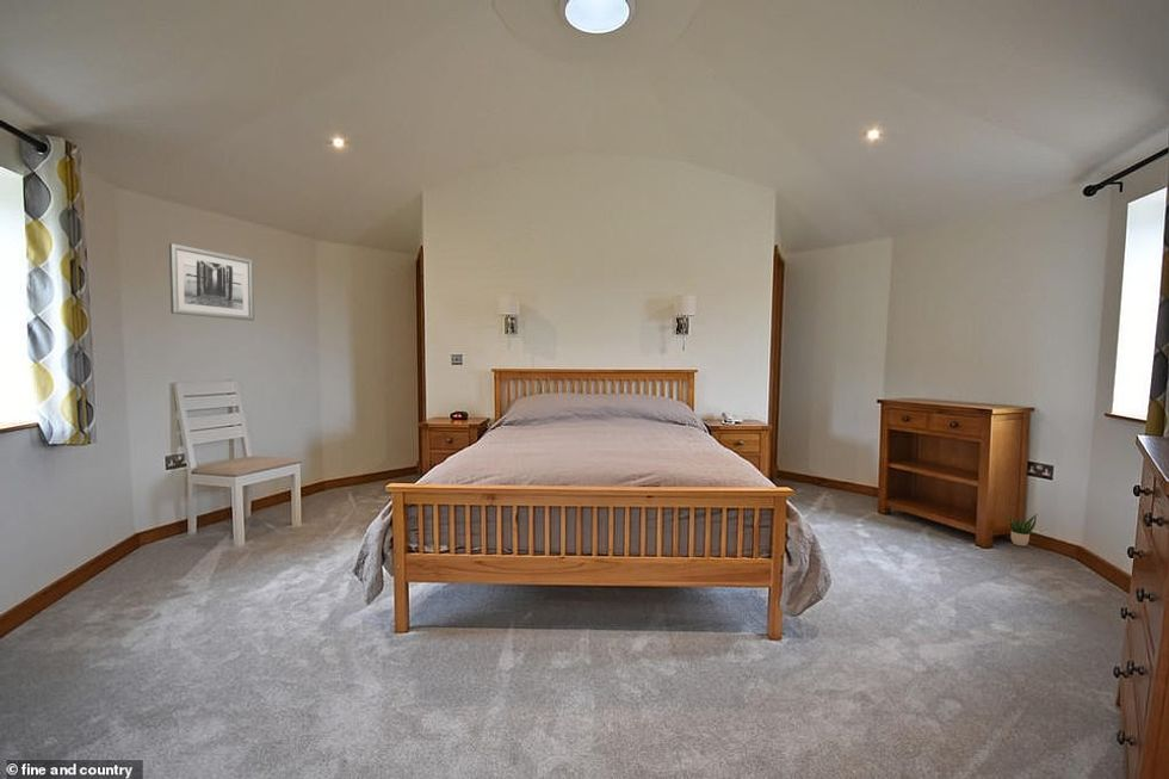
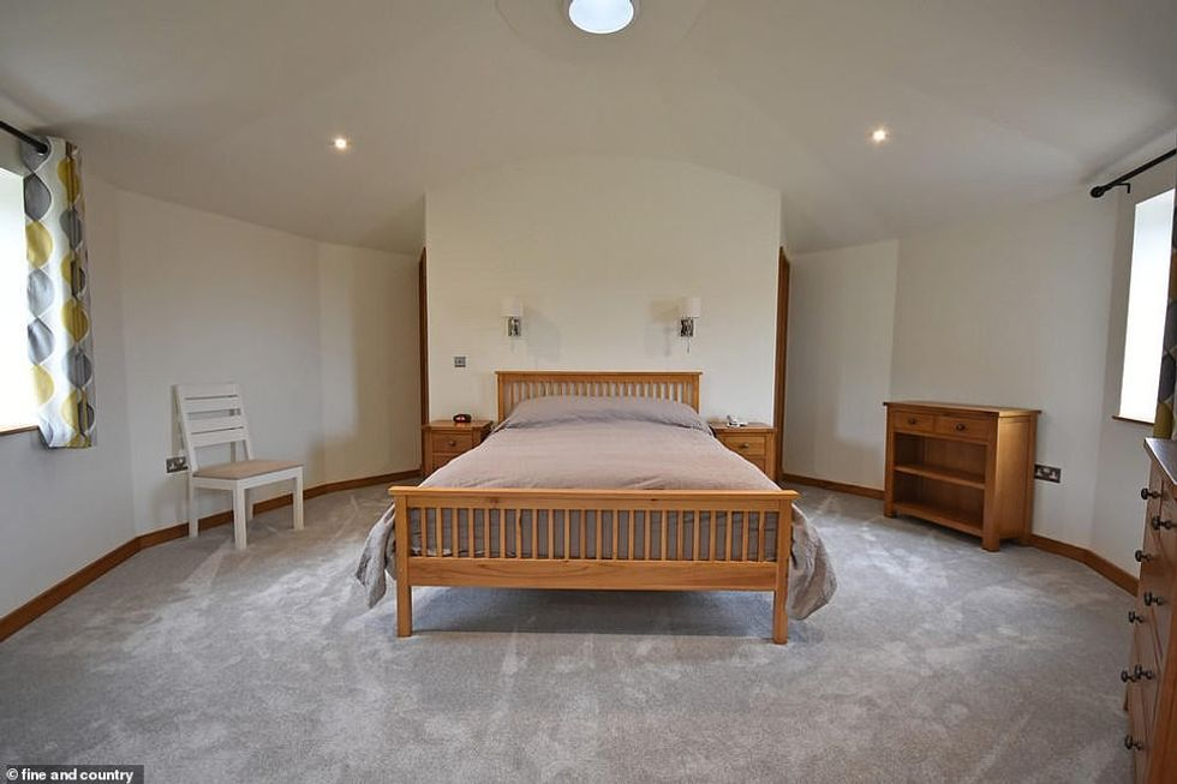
- potted plant (1020, 525)
- wall art (215, 284)
